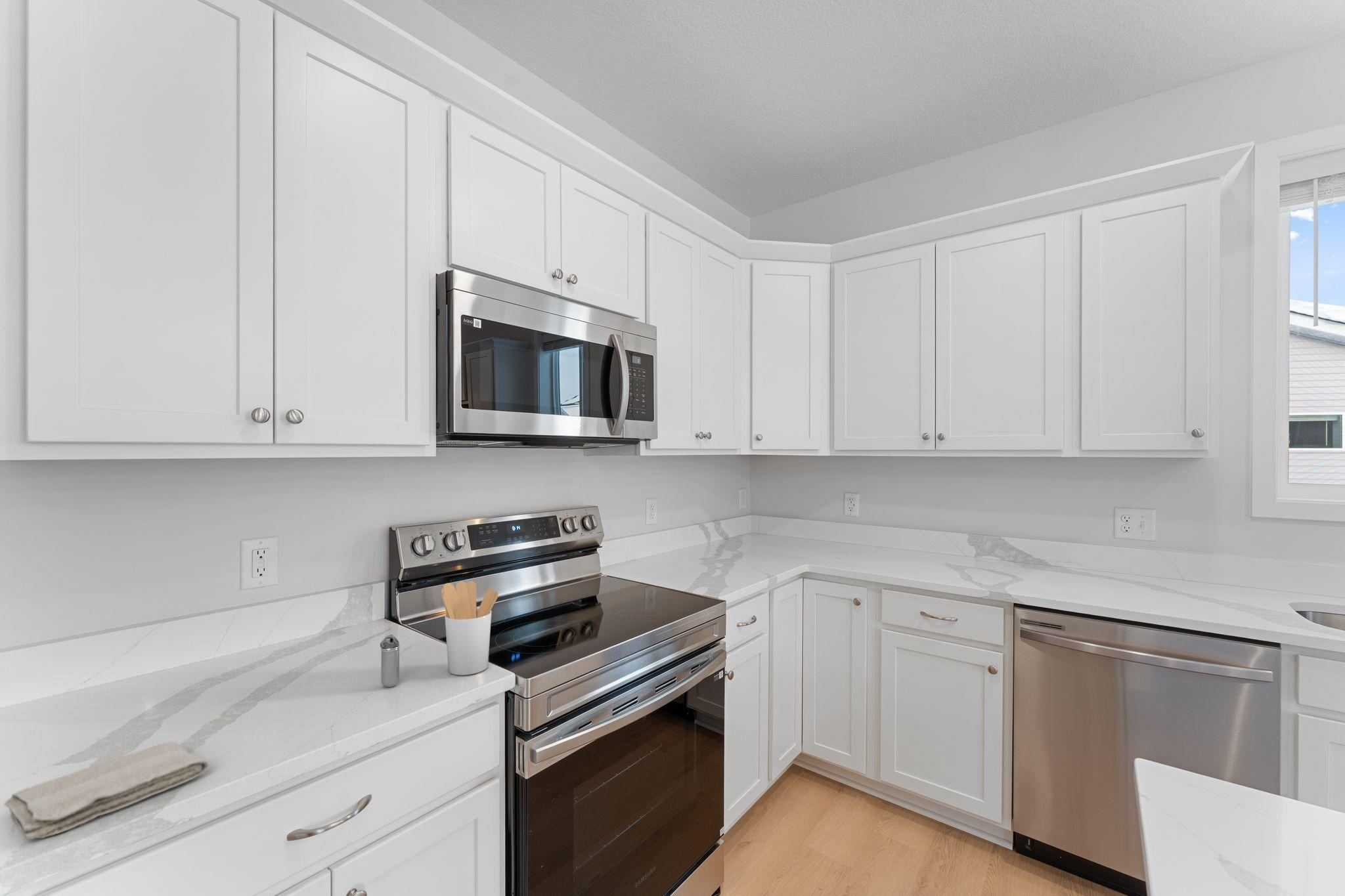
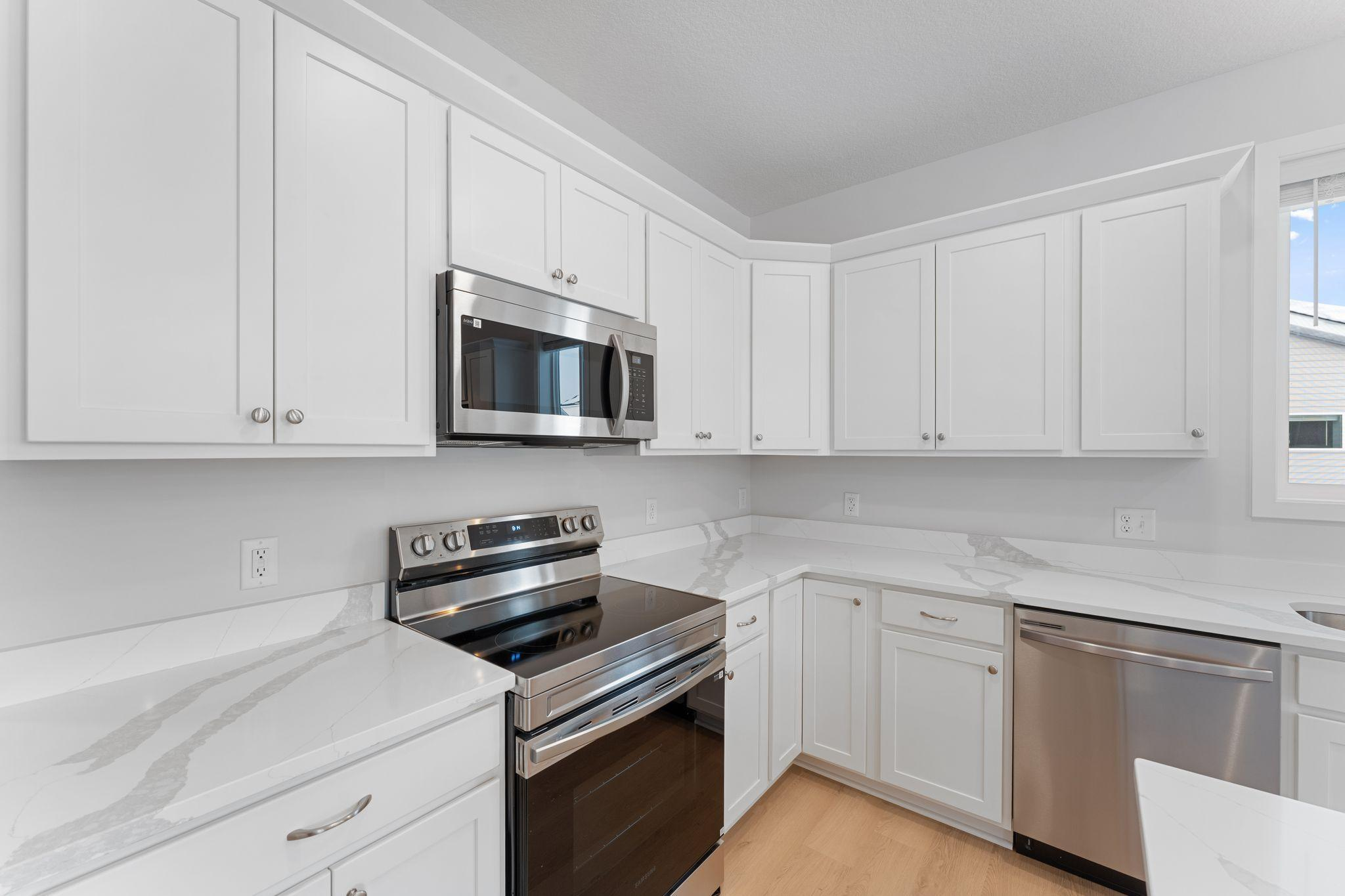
- shaker (390, 660)
- washcloth (111, 782)
- utensil holder (465, 624)
